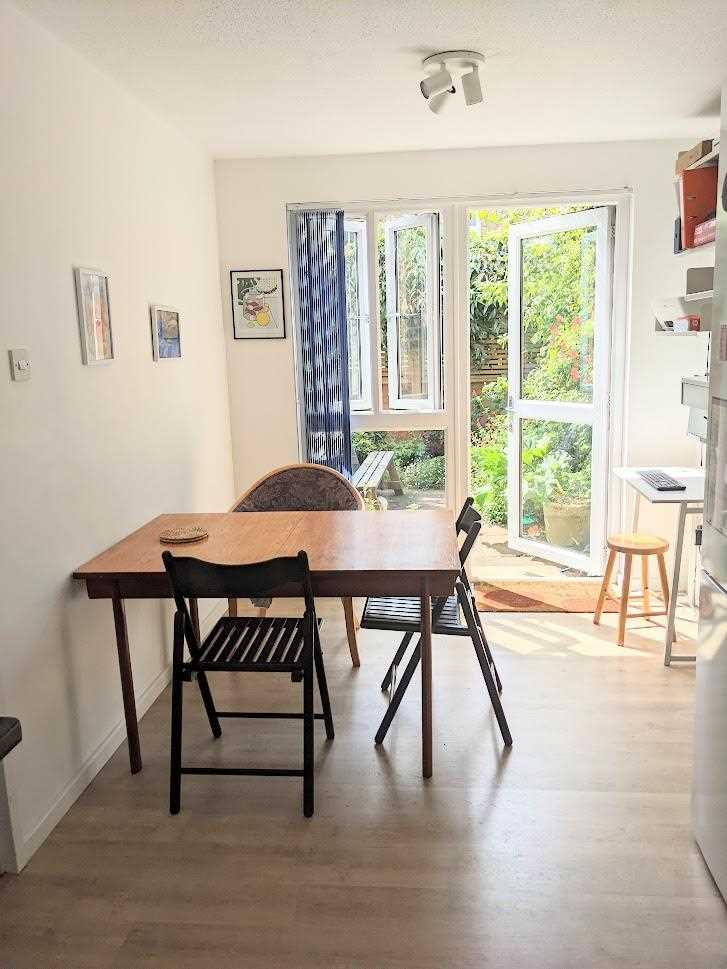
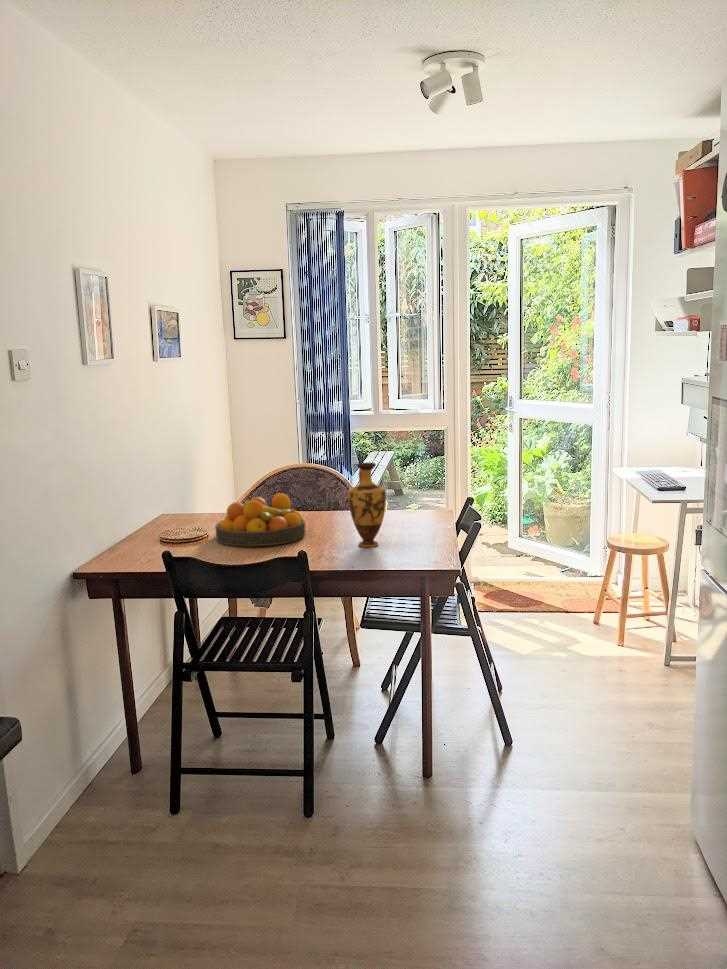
+ fruit bowl (260, 516)
+ vase (367, 504)
